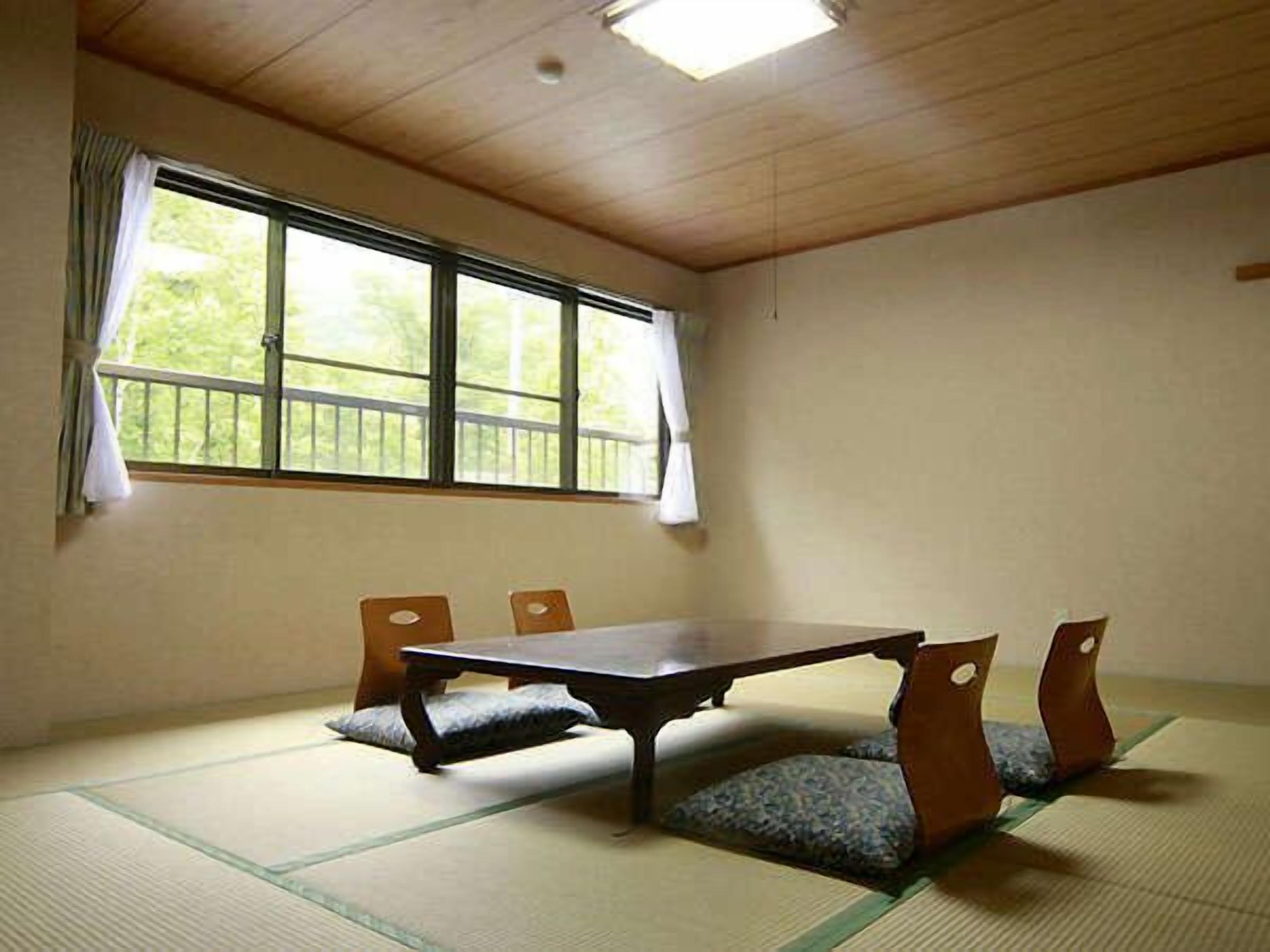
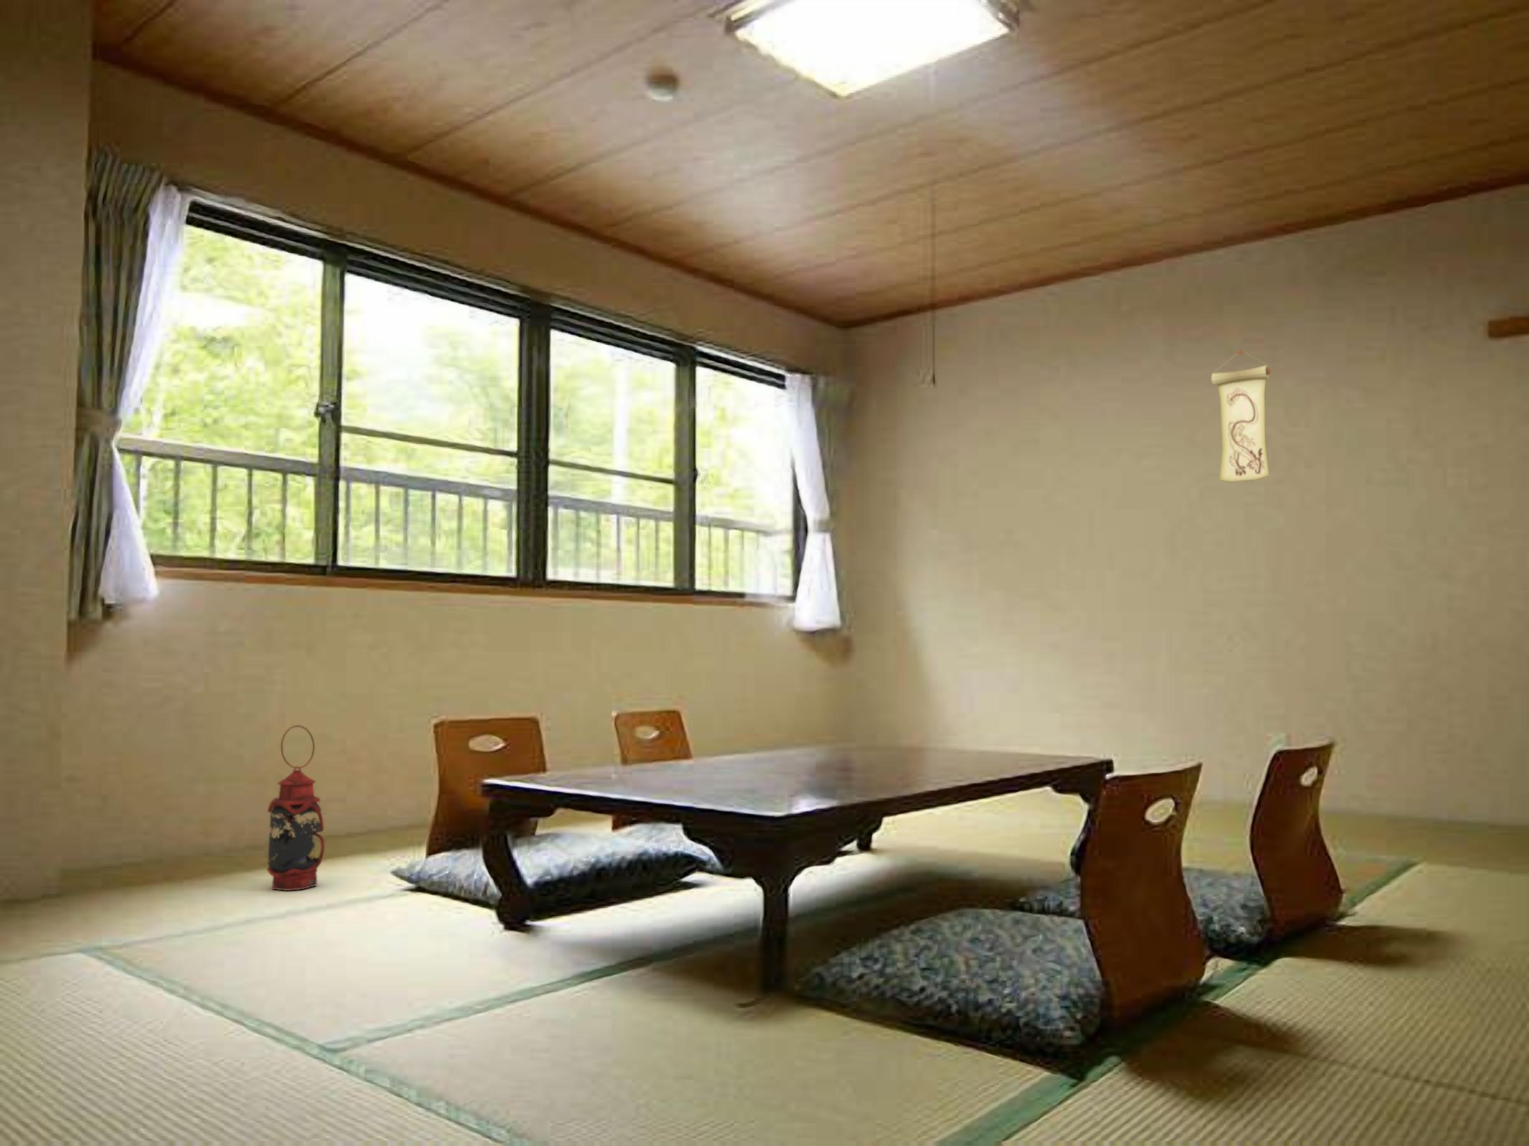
+ wall scroll (1241, 414)
+ lantern (297, 805)
